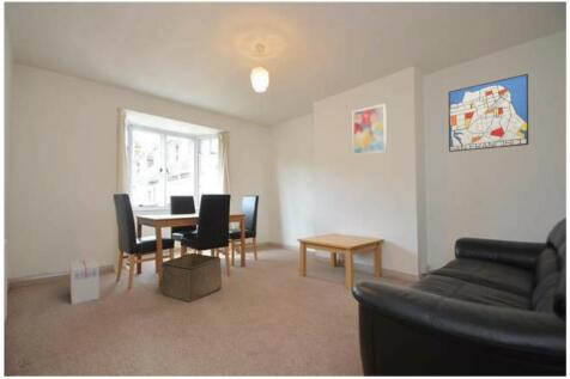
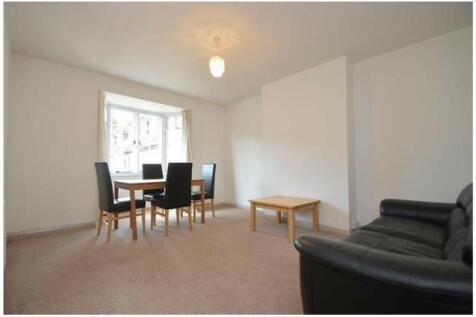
- storage bin (192, 275)
- wall art (485, 116)
- cardboard box (84, 279)
- wall art (369, 130)
